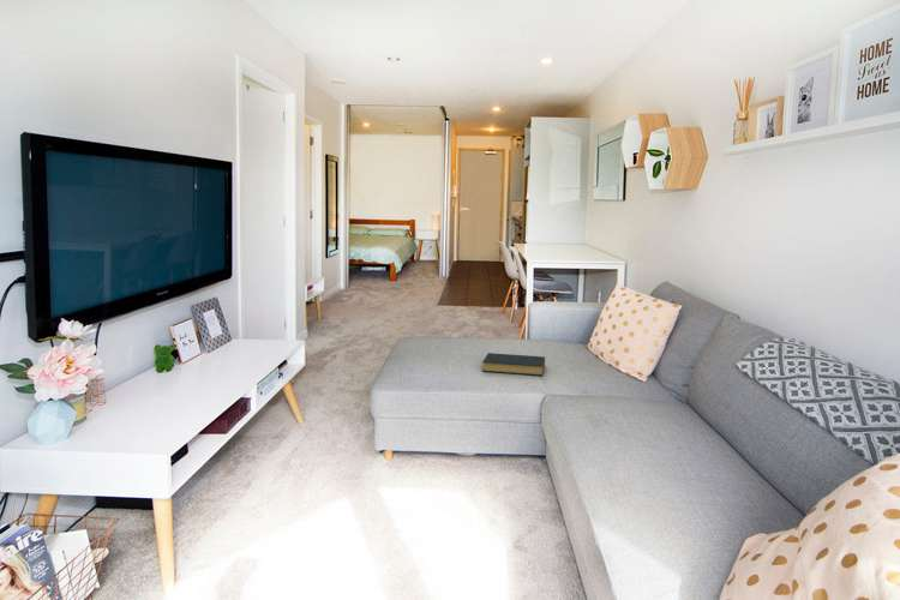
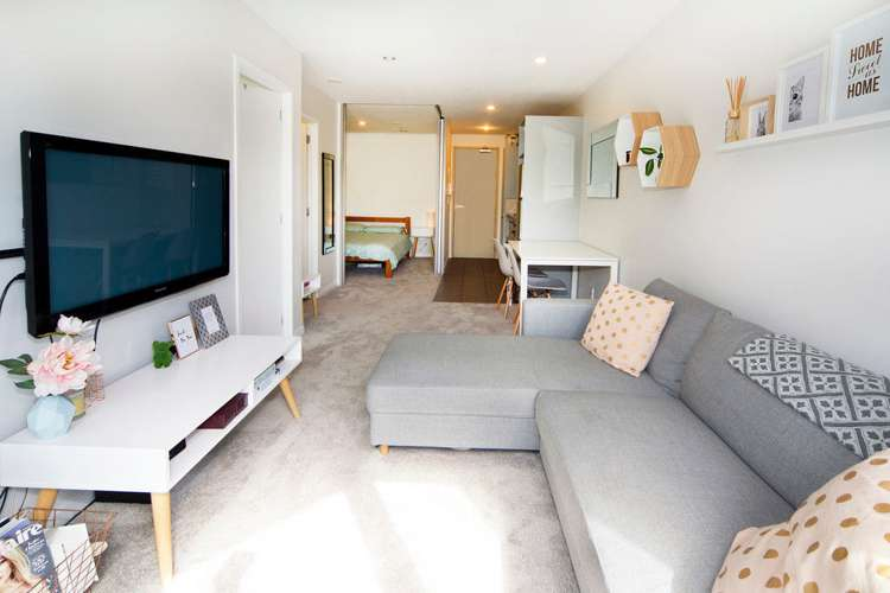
- hardback book (514, 364)
